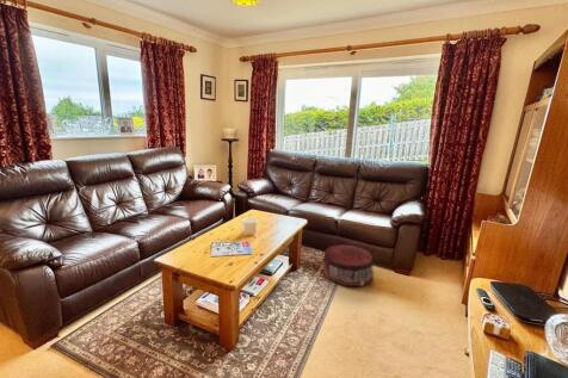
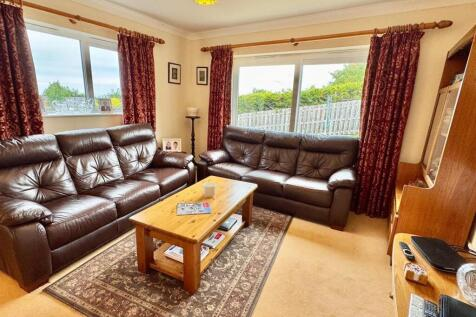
- pouf (348, 262)
